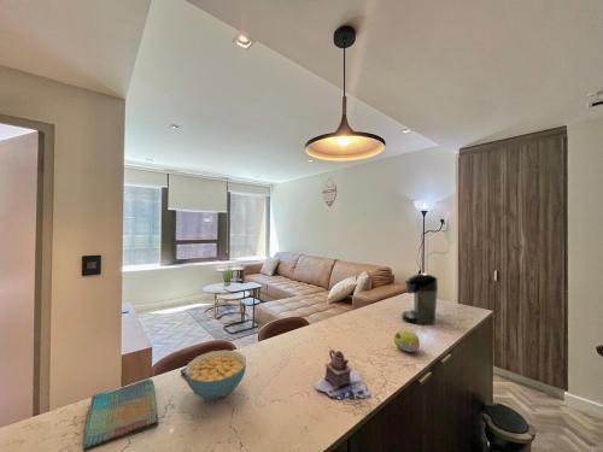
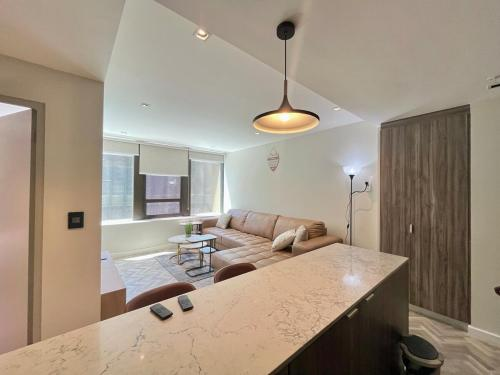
- cereal bowl (216, 377)
- dish towel (123, 409)
- fruit (405, 340)
- coffee maker (418, 294)
- teapot (339, 368)
